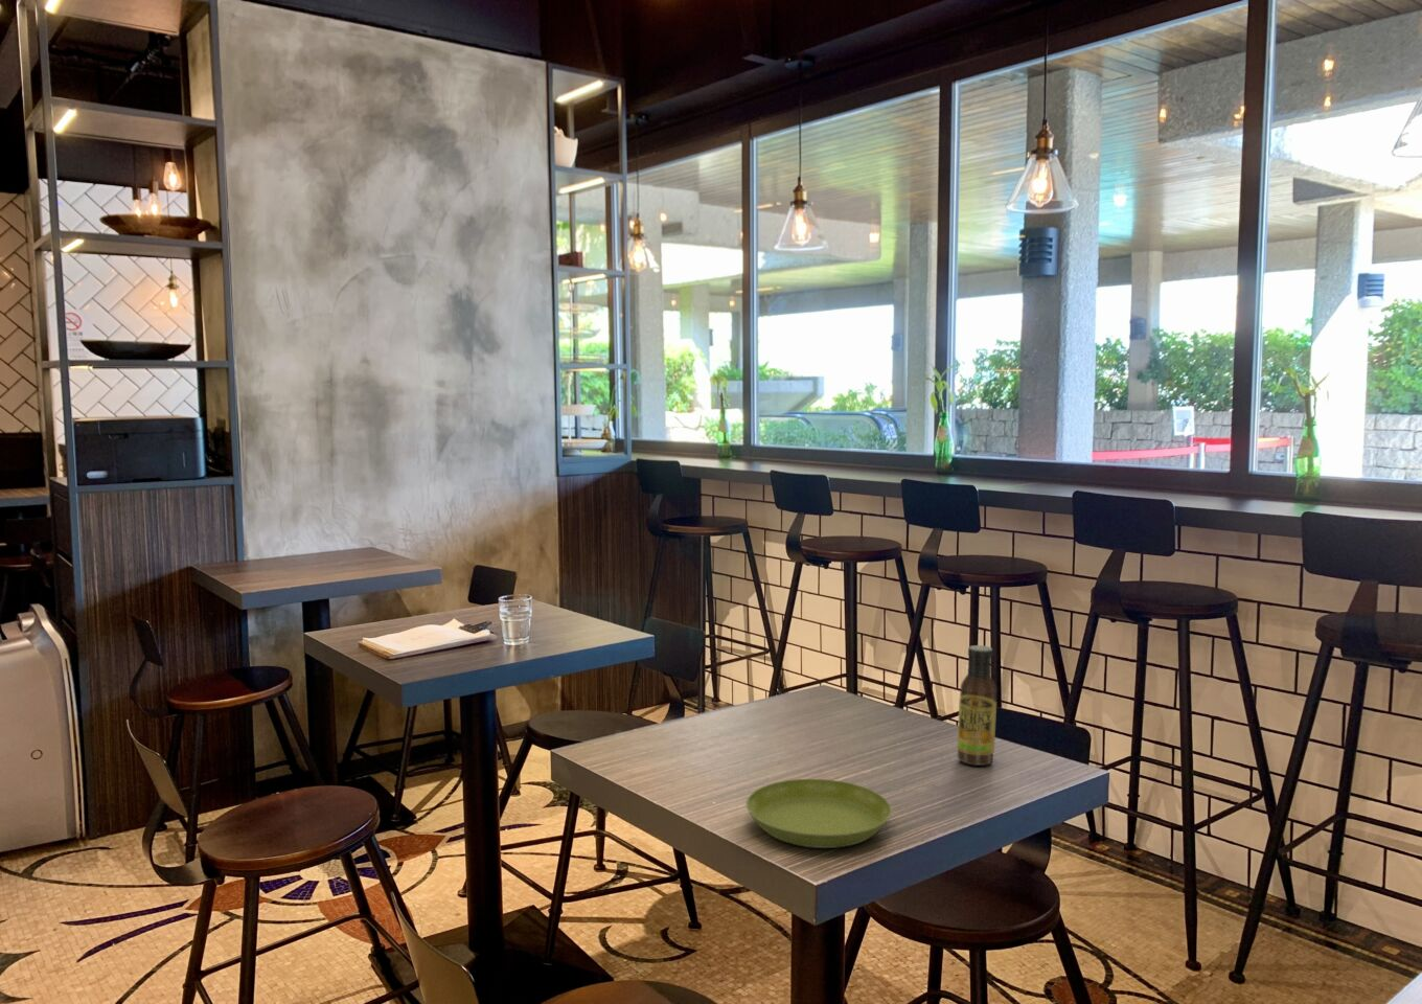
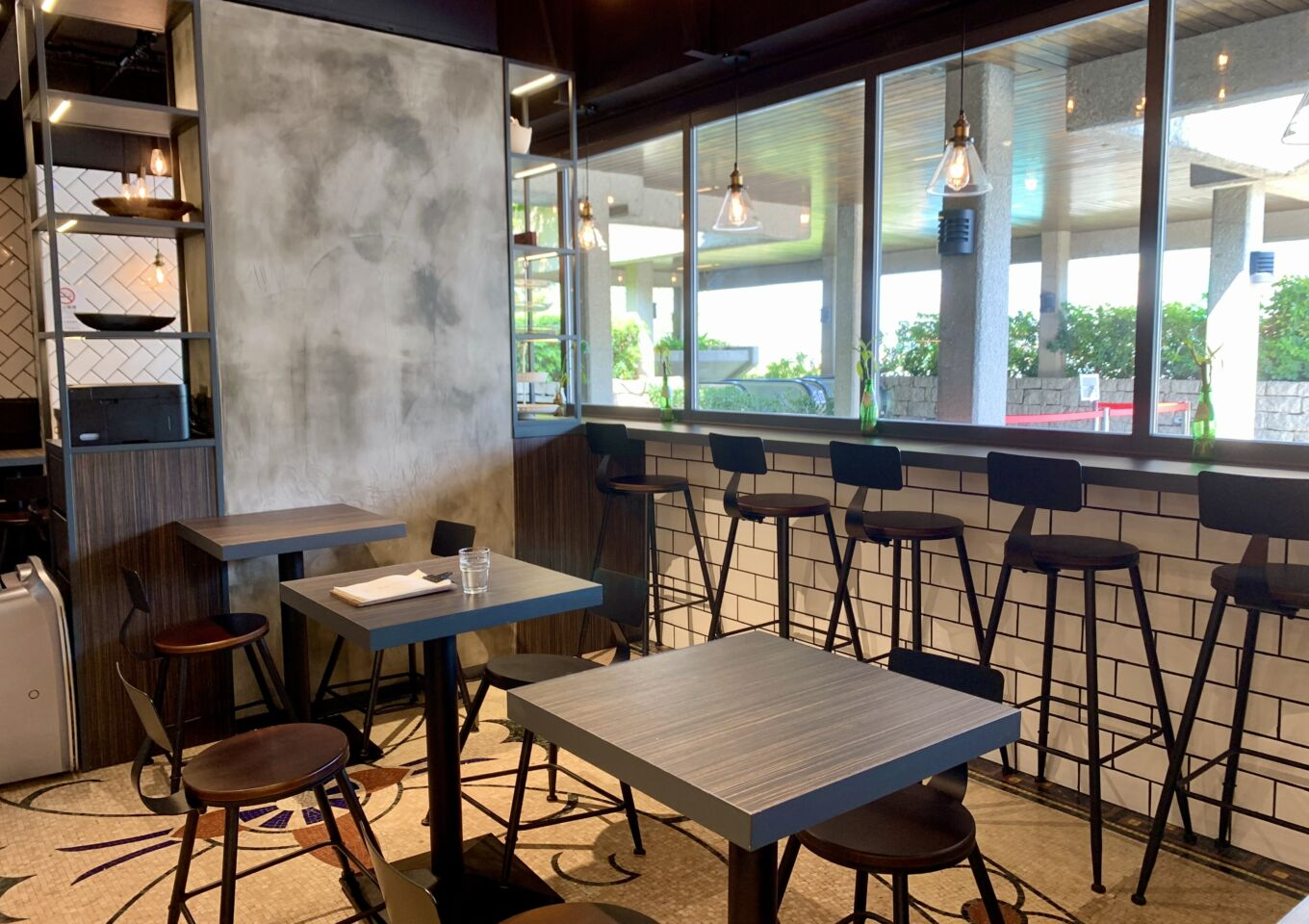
- sauce bottle (977, 704)
- saucer (818, 815)
